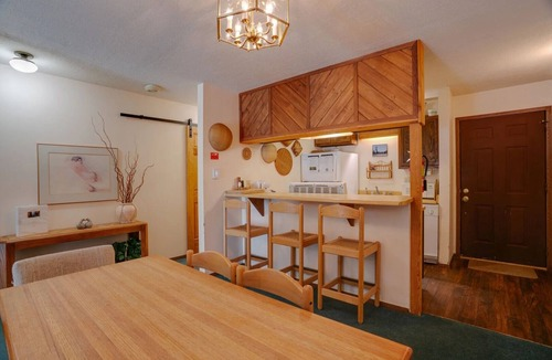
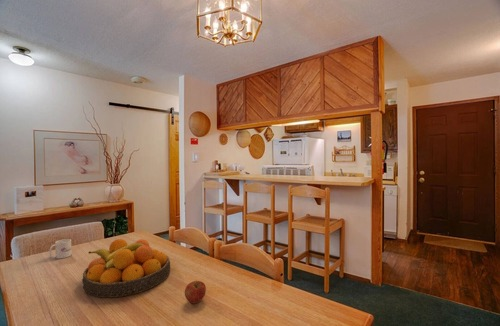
+ mug (60, 249)
+ apple (195, 291)
+ fruit bowl (129, 259)
